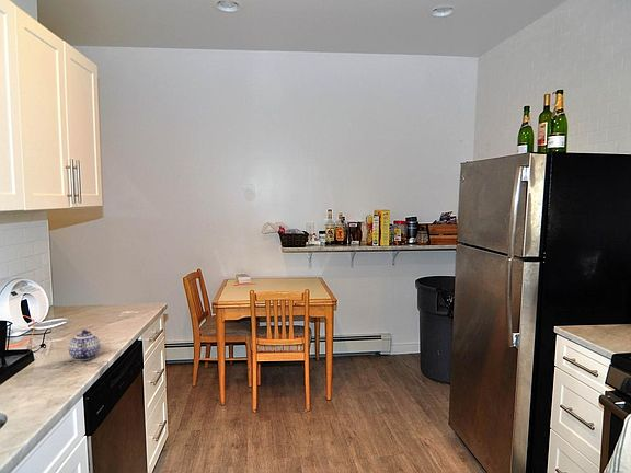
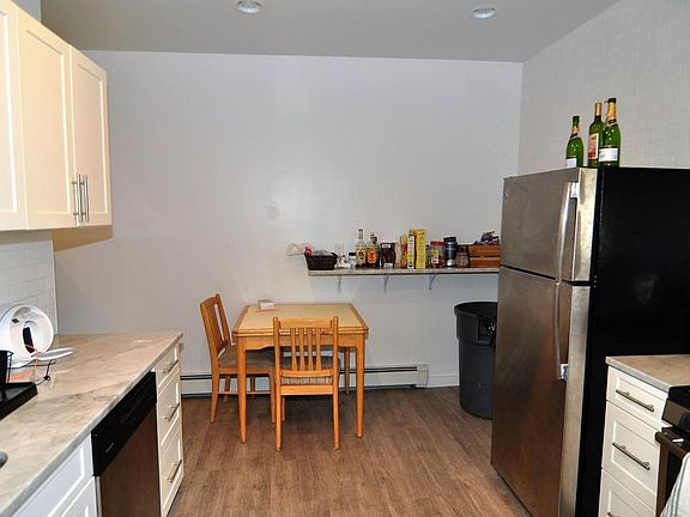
- teapot (84, 344)
